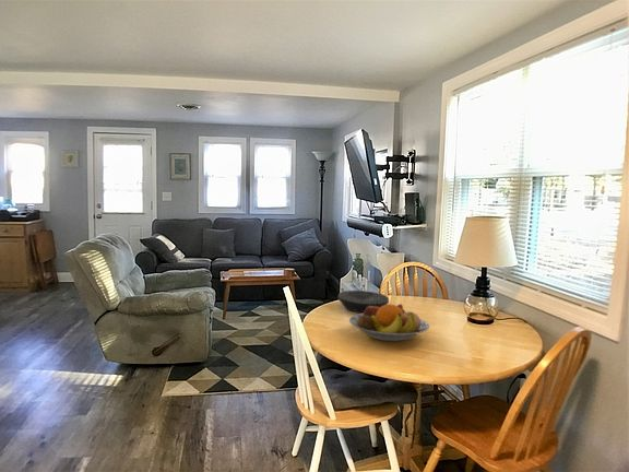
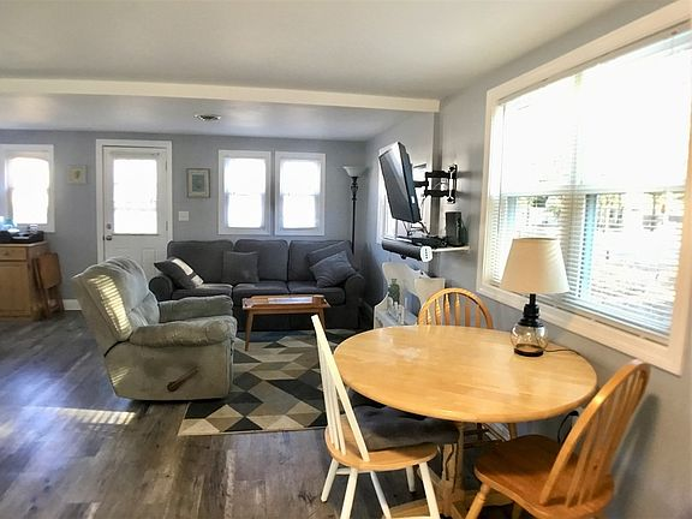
- plate (363, 302)
- fruit bowl (389, 318)
